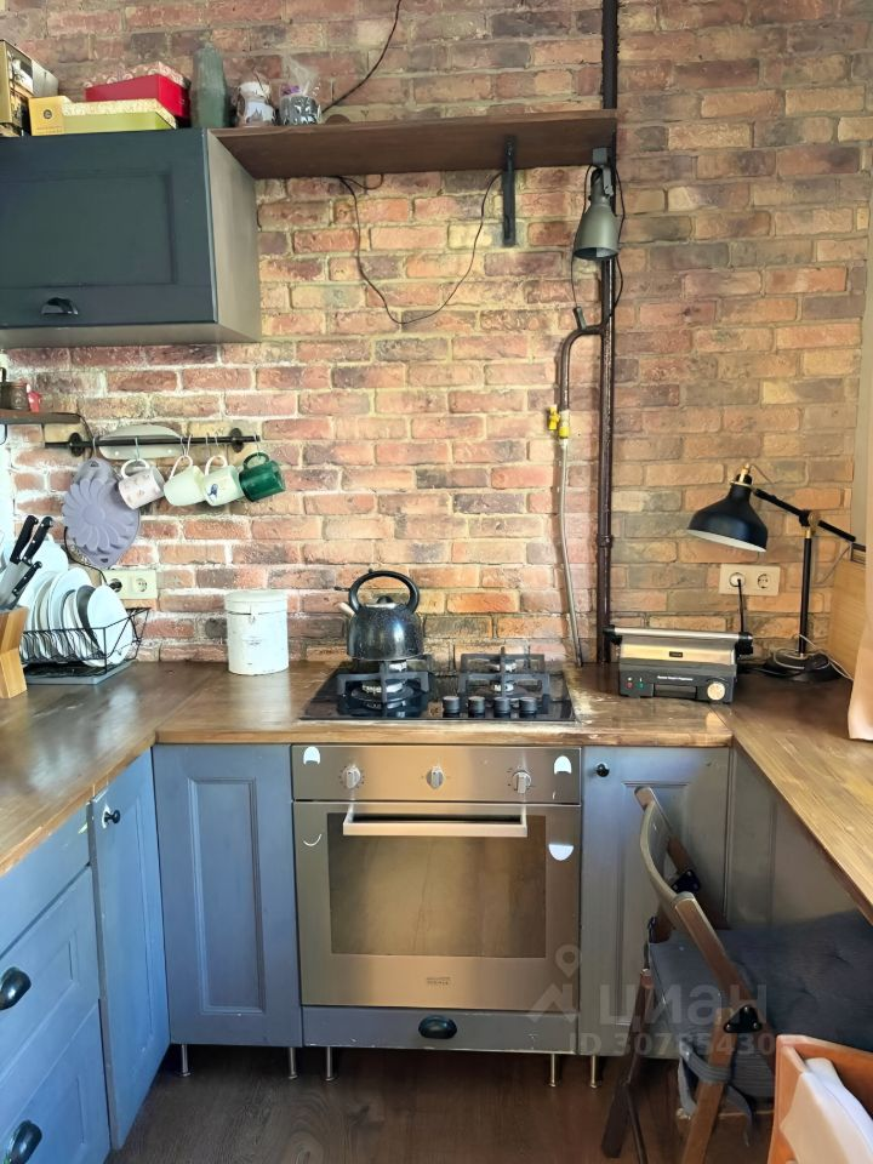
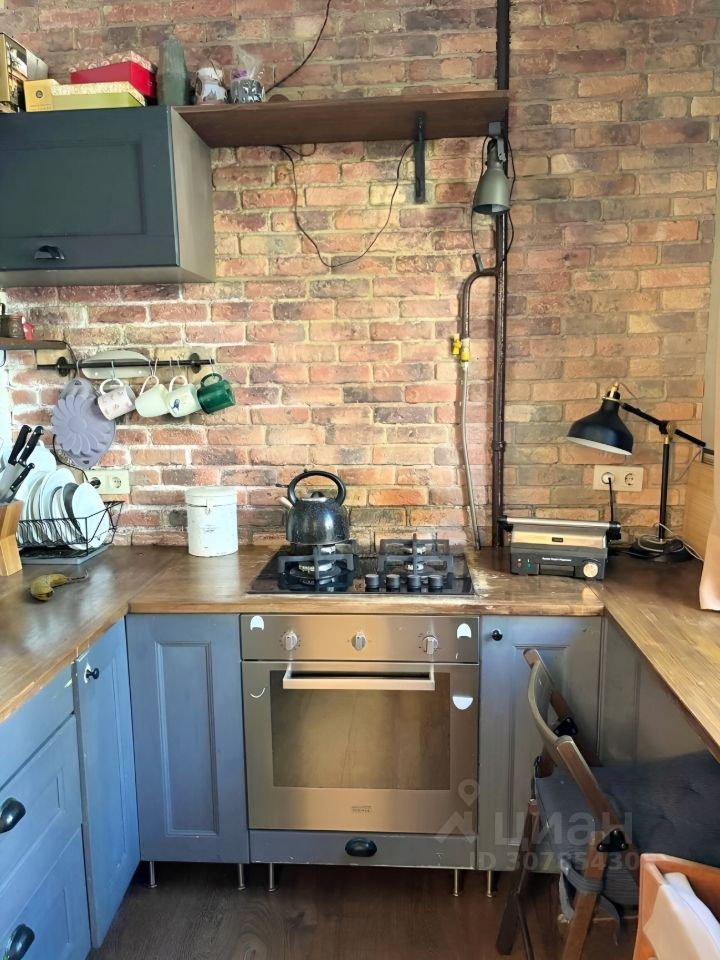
+ fruit (53, 583)
